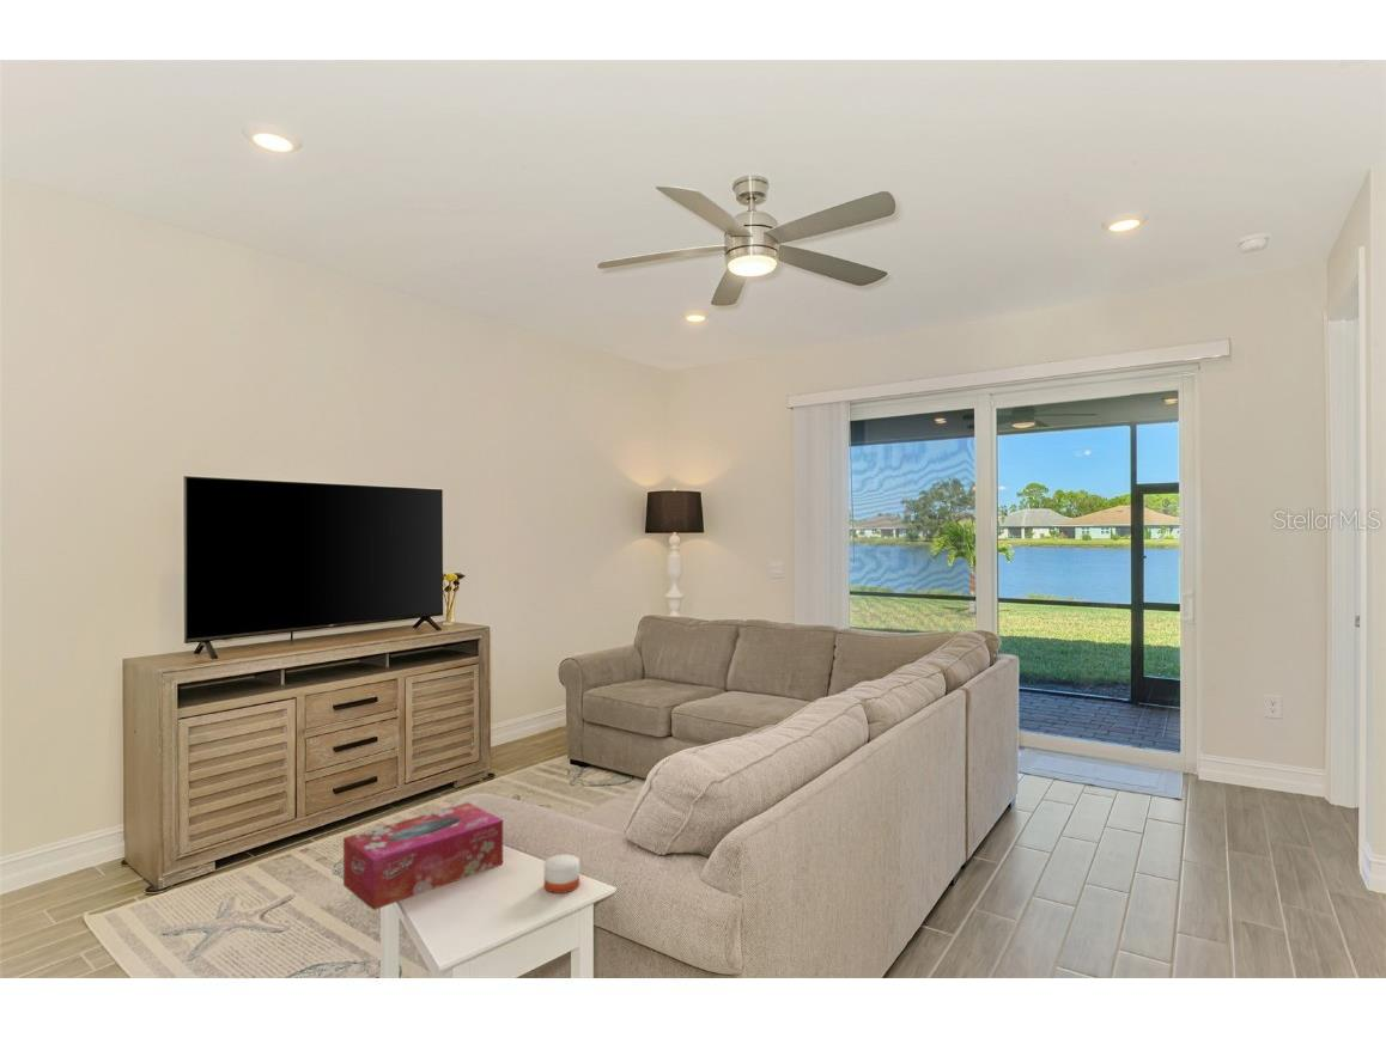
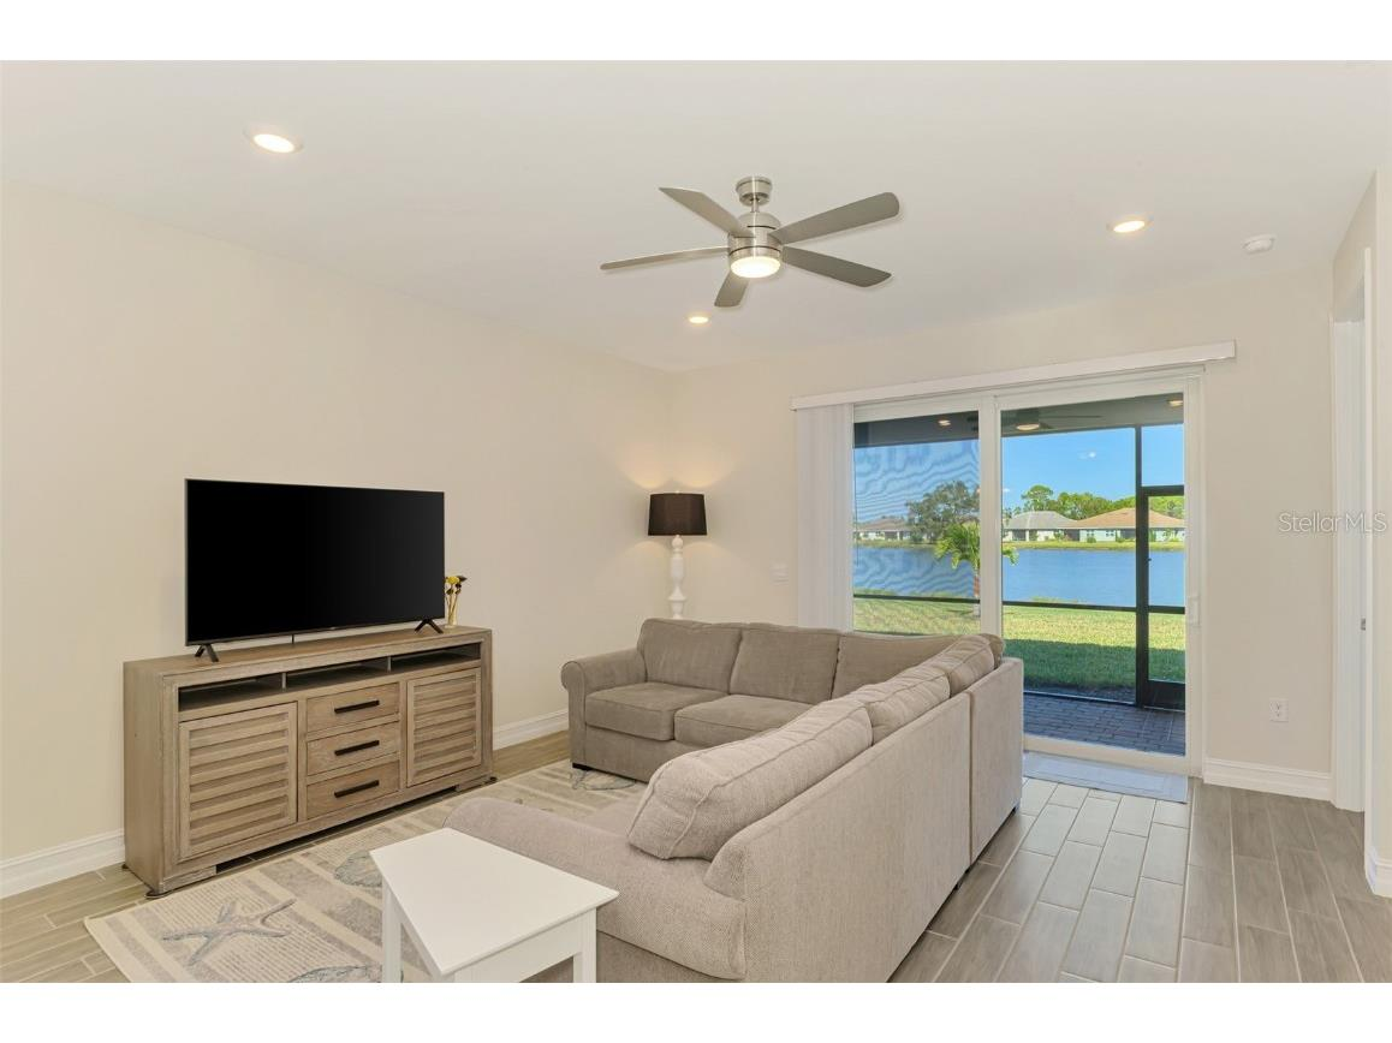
- candle (561, 860)
- tissue box (425, 851)
